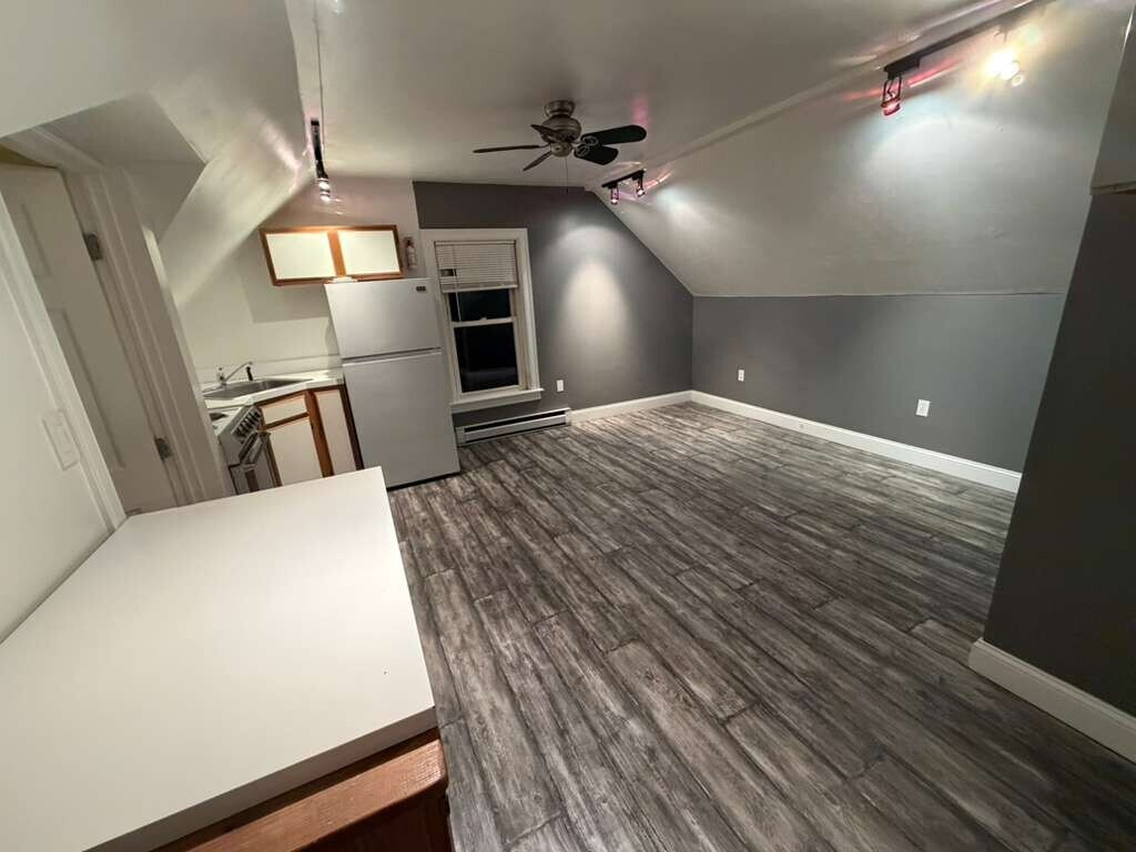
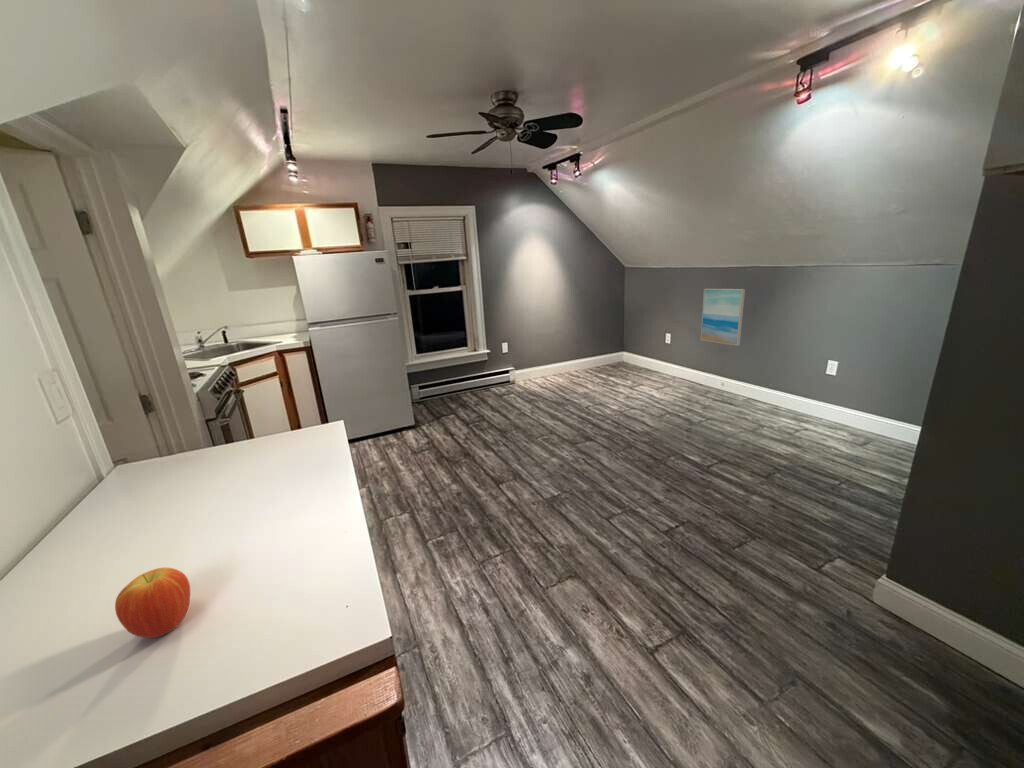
+ fruit (155, 600)
+ wall art (721, 316)
